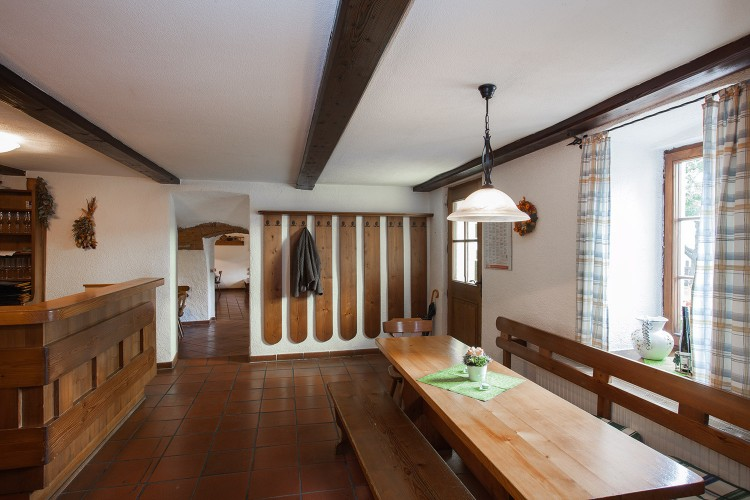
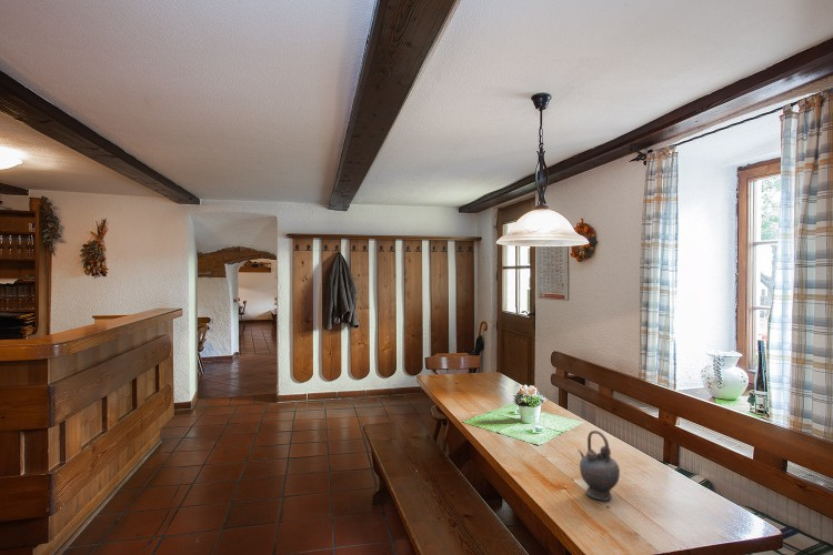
+ teapot (595, 461)
